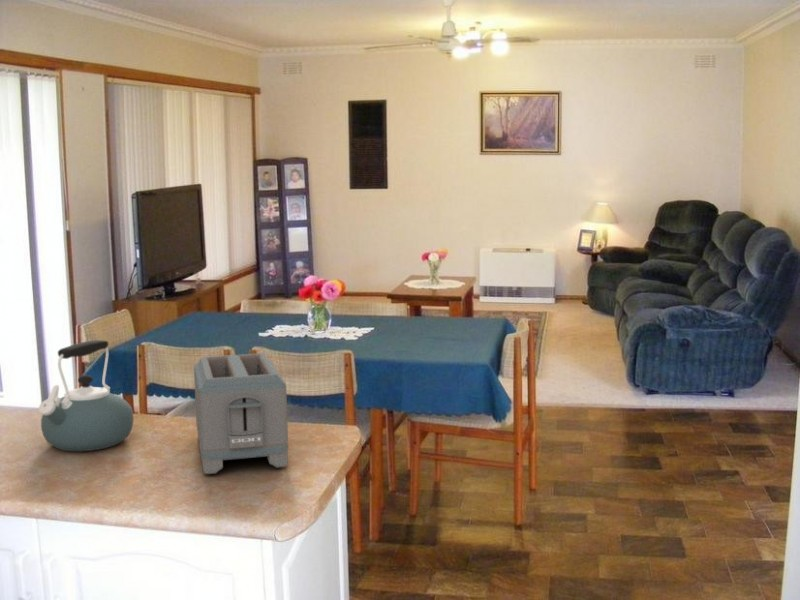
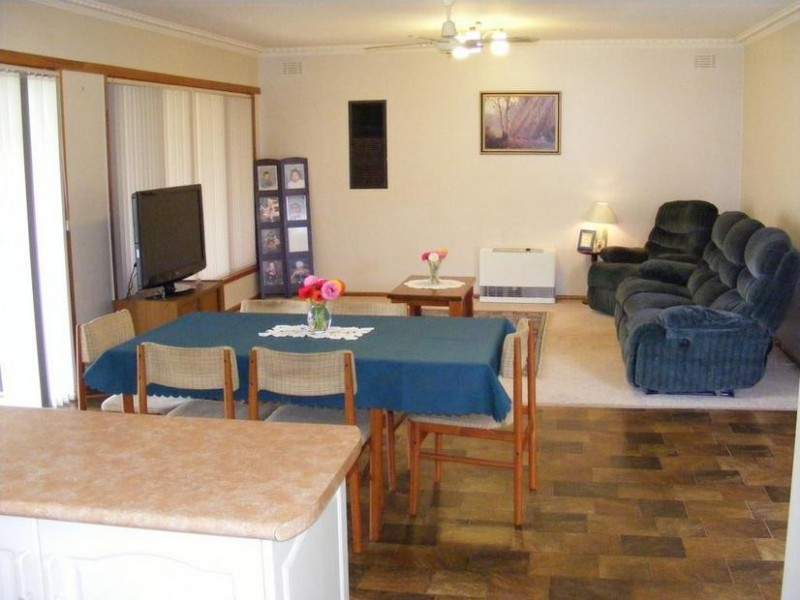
- kettle (80, 394)
- toaster (239, 410)
